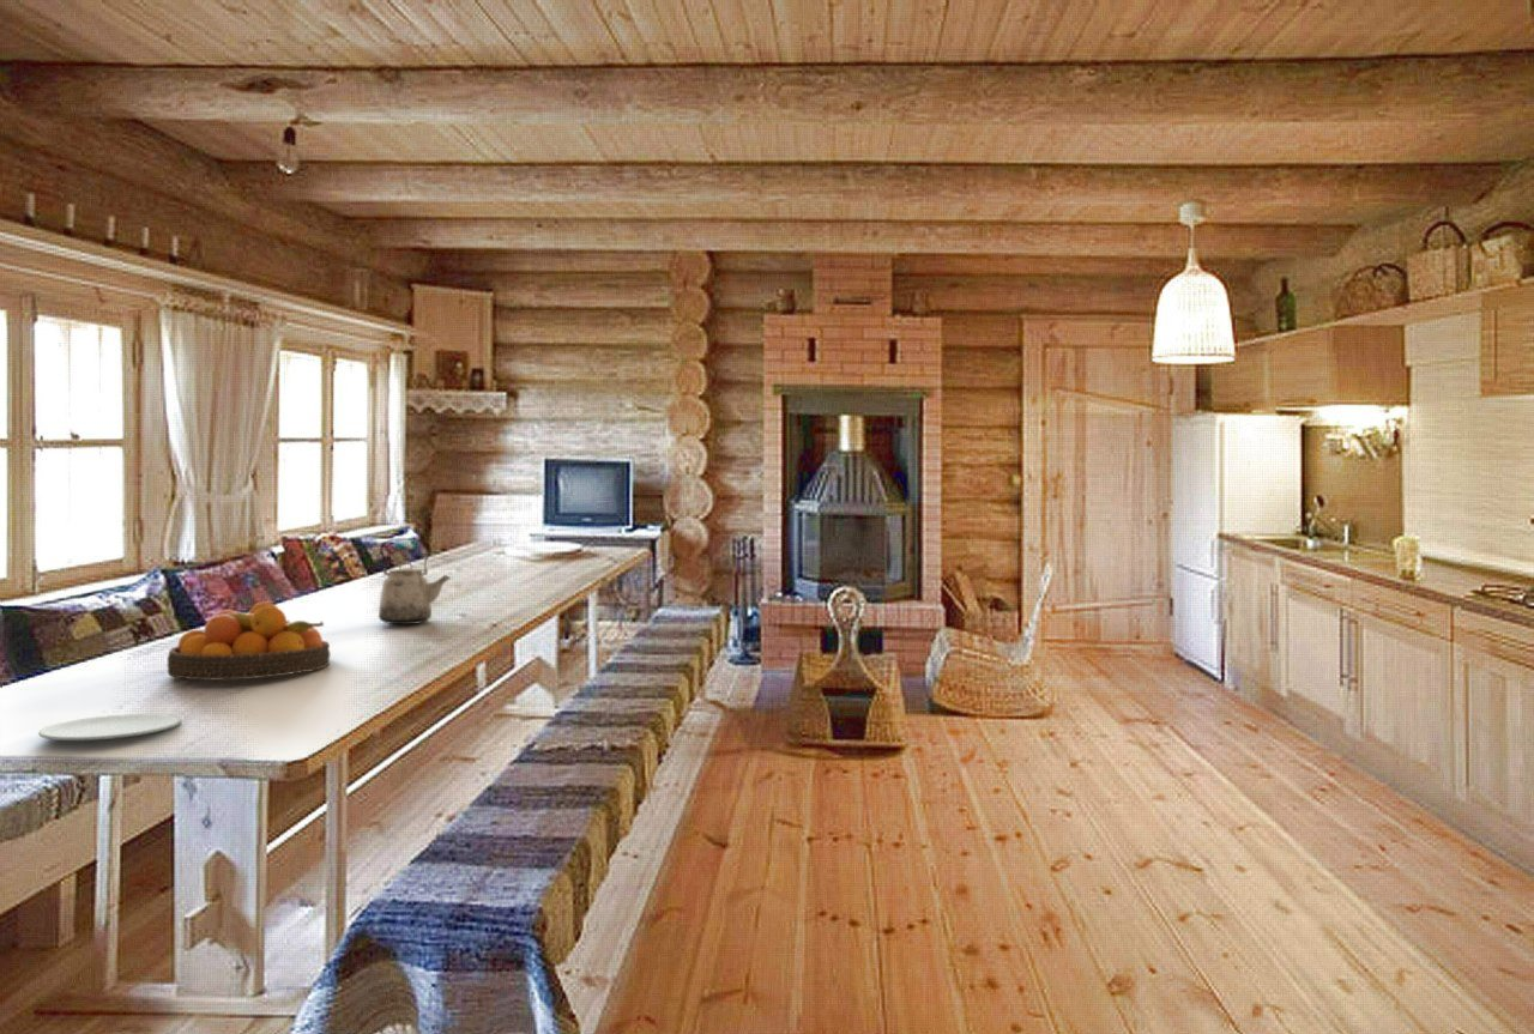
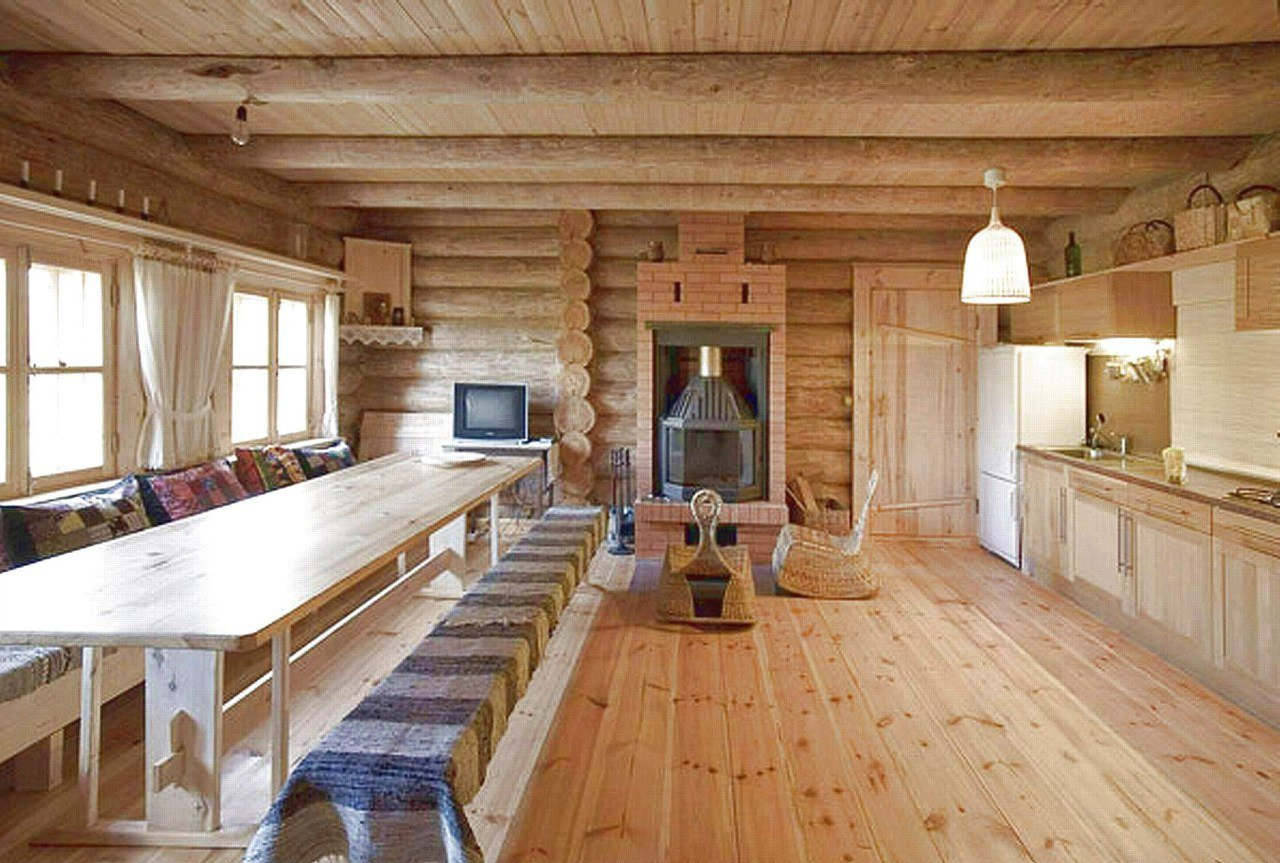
- kettle (415, 580)
- paper plate (111, 728)
- fruit bowl (250, 636)
